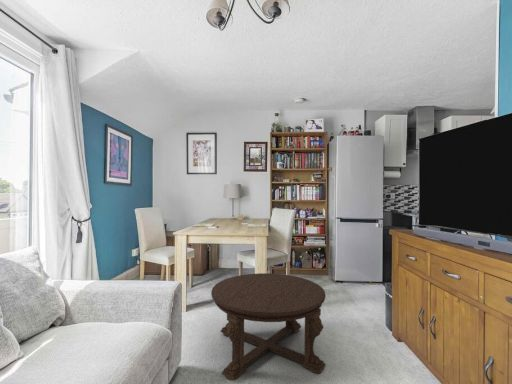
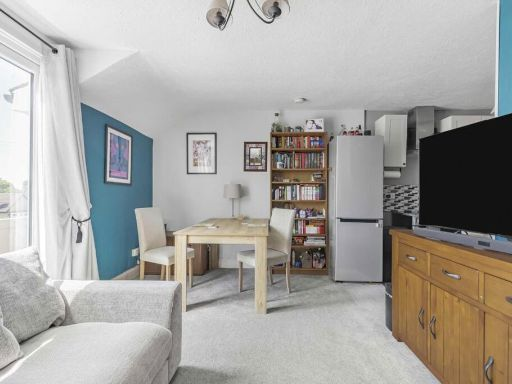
- coffee table (267, 319)
